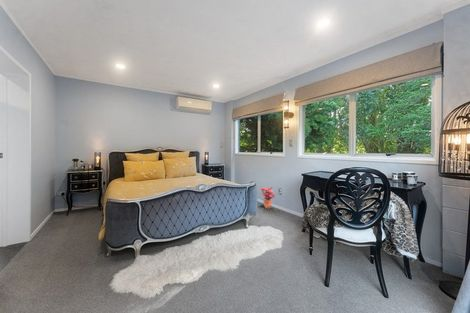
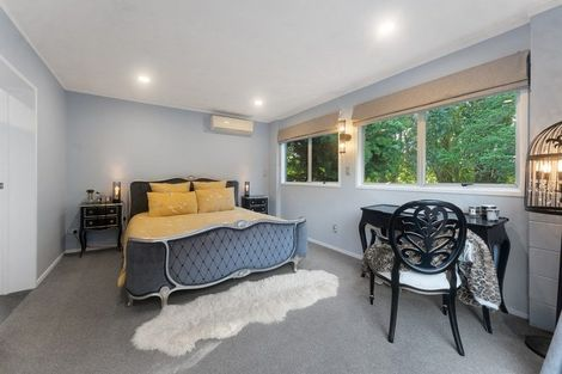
- potted plant (268, 197)
